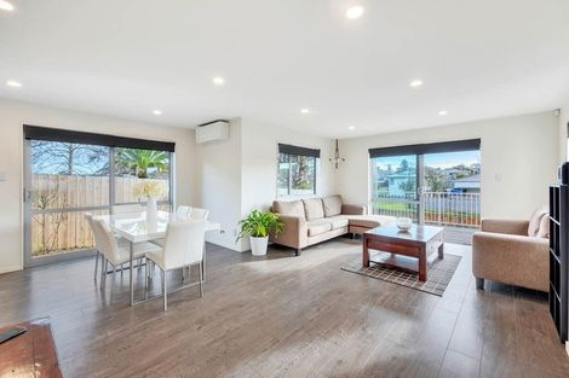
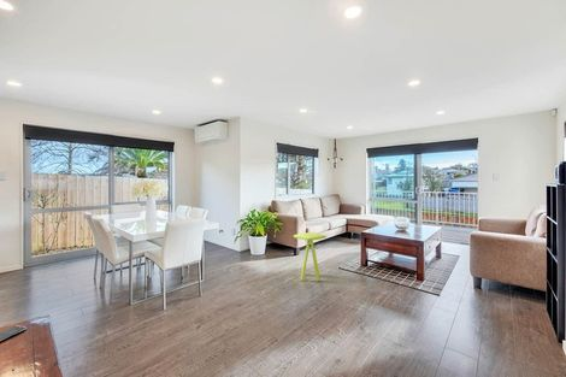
+ side table (307, 254)
